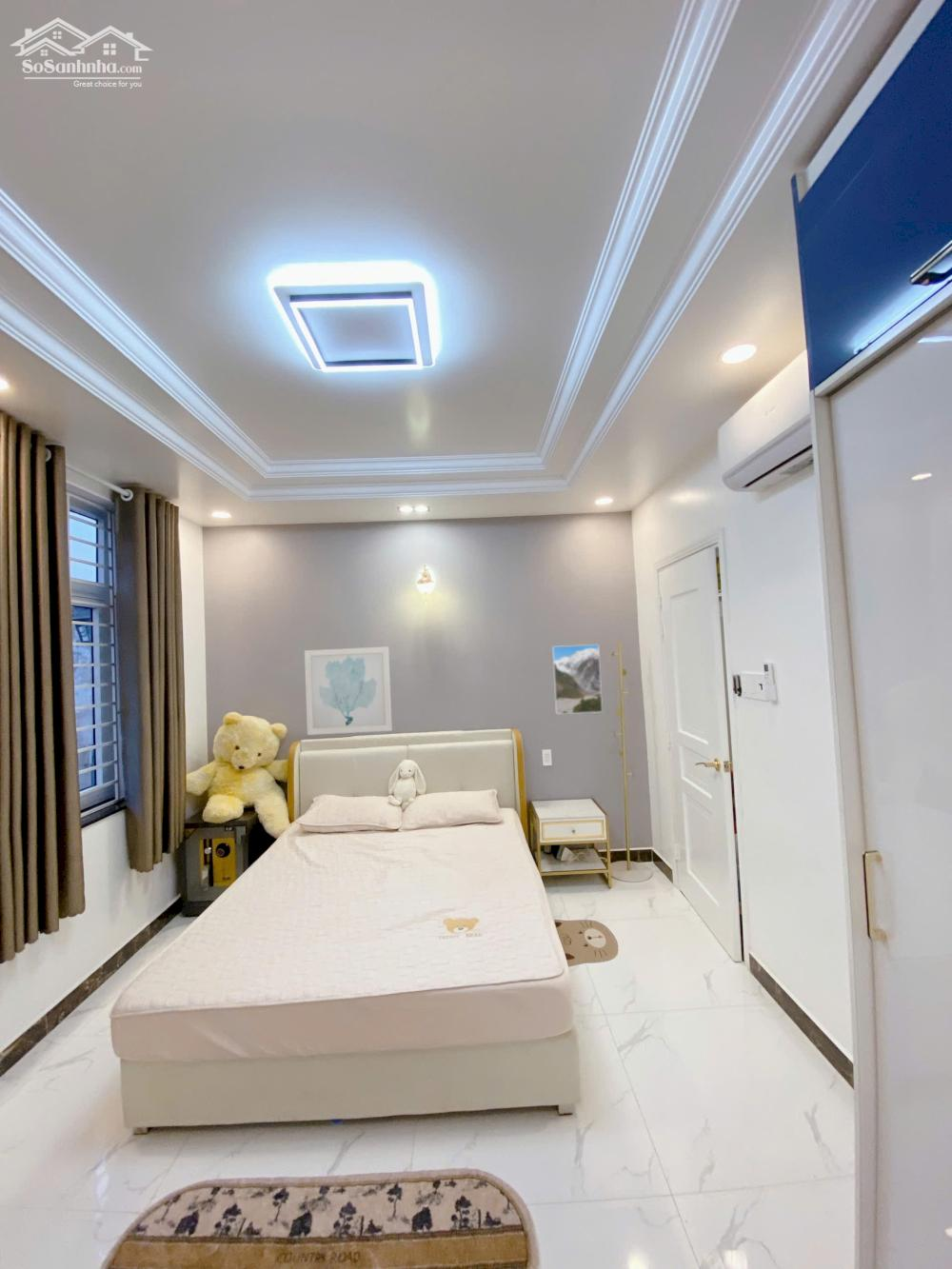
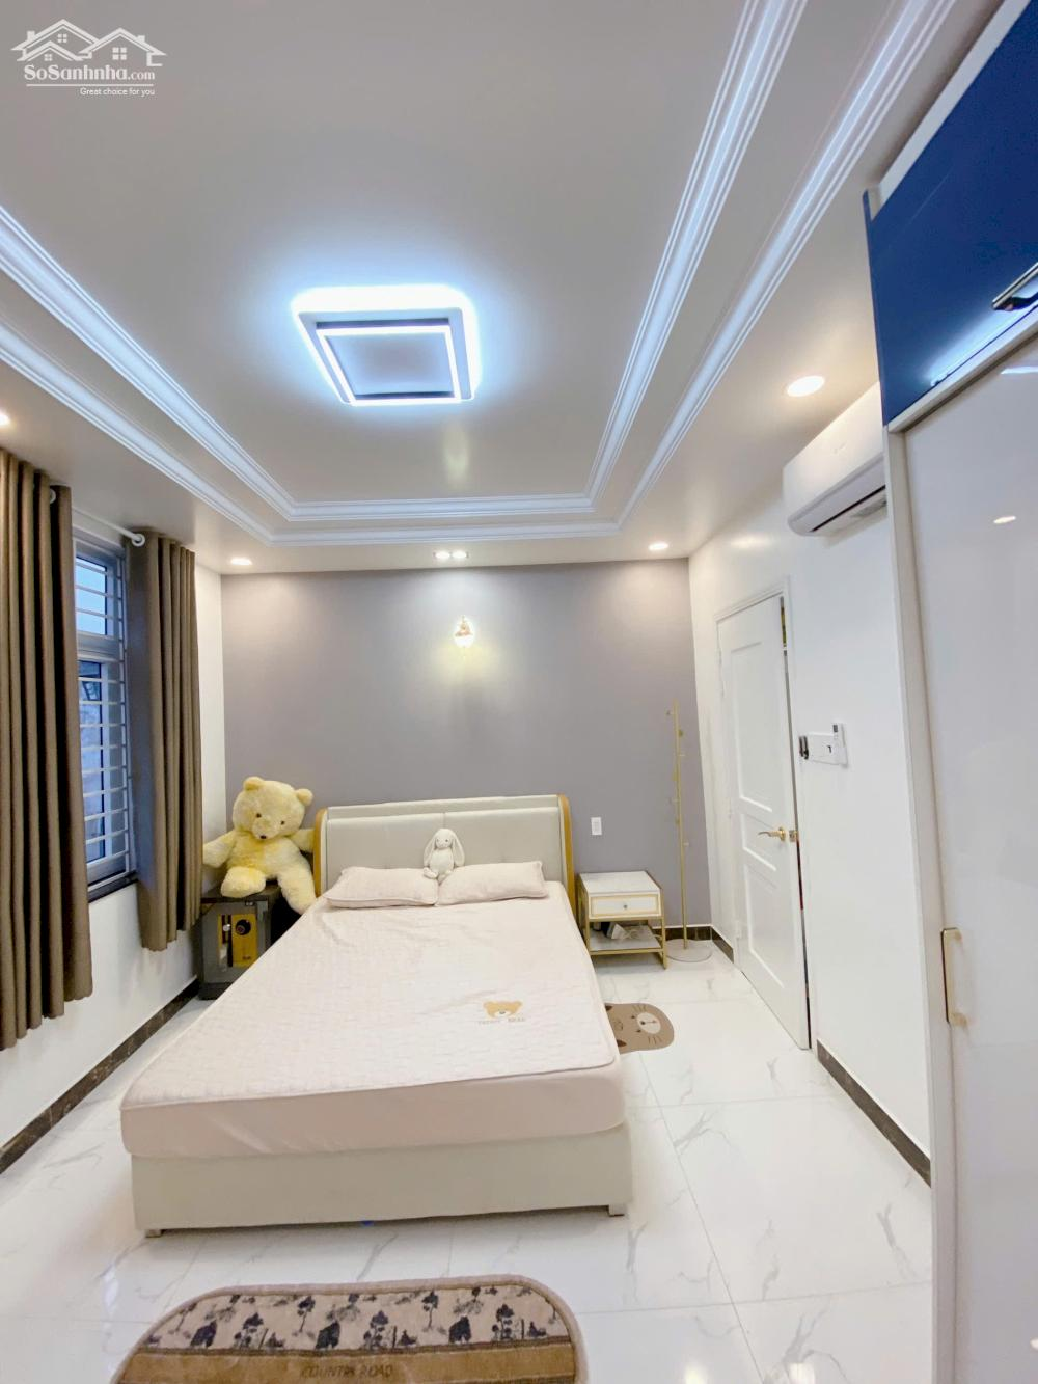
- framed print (577, 679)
- wall art (347, 690)
